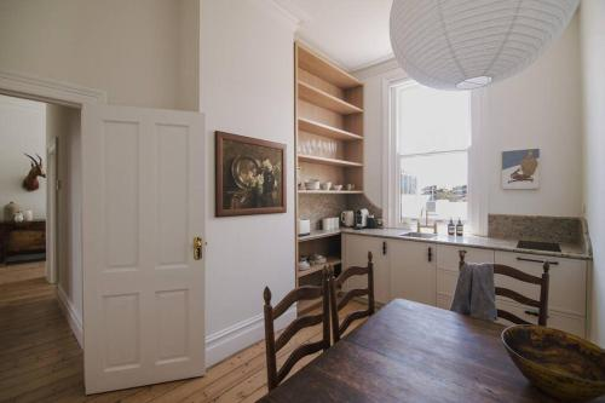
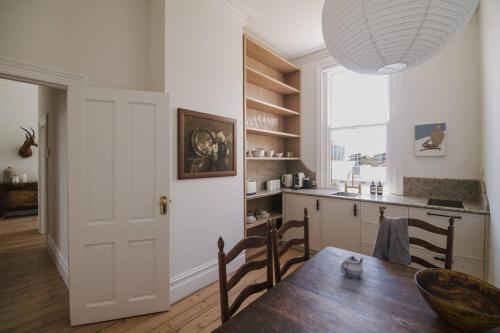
+ teapot (352, 265)
